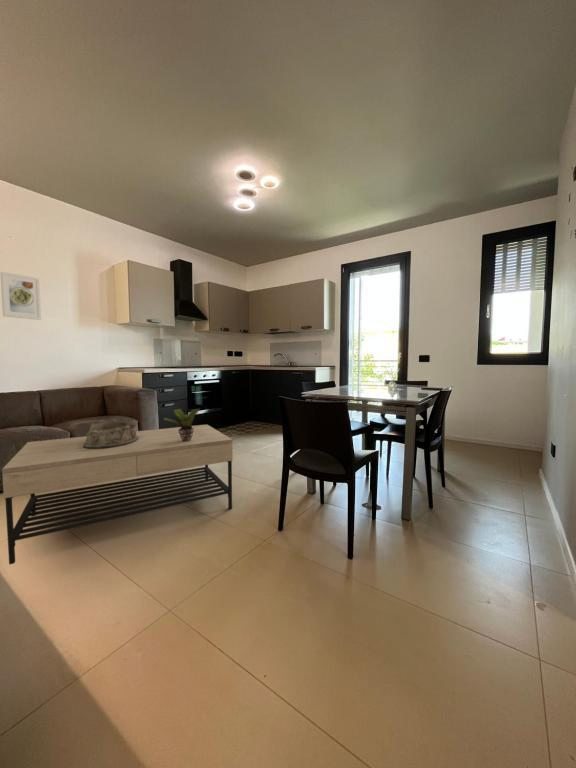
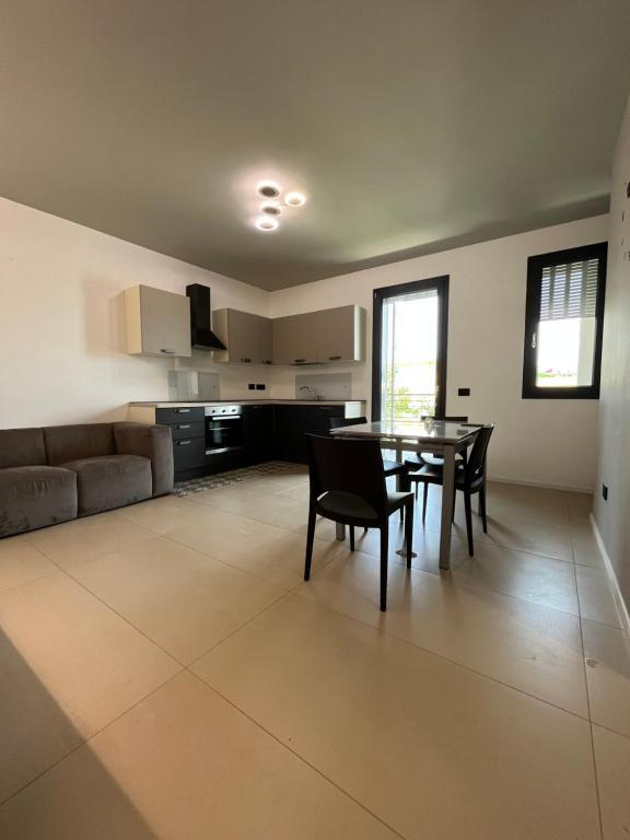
- coffee table (133, 476)
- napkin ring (112, 431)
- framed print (21, 296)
- potted plant (186, 424)
